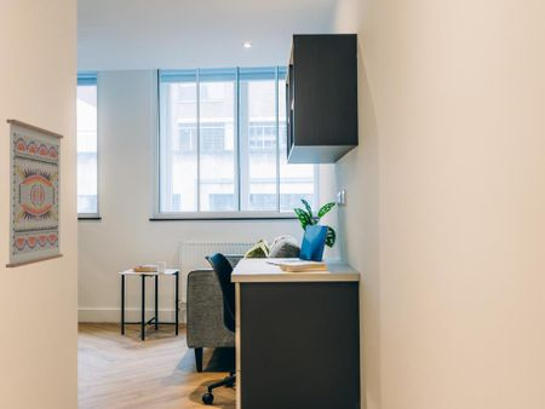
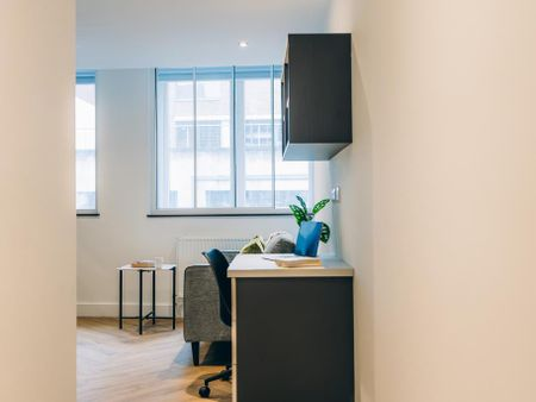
- wall art (38, 195)
